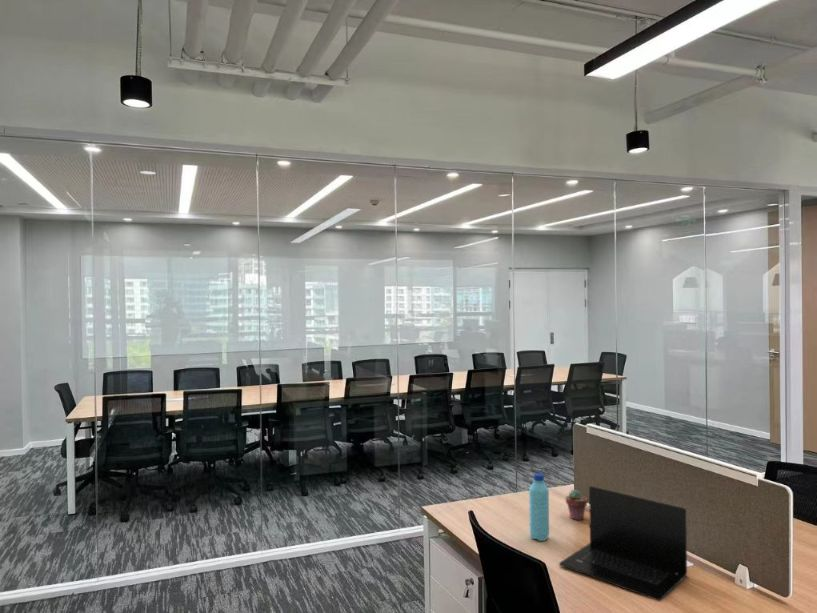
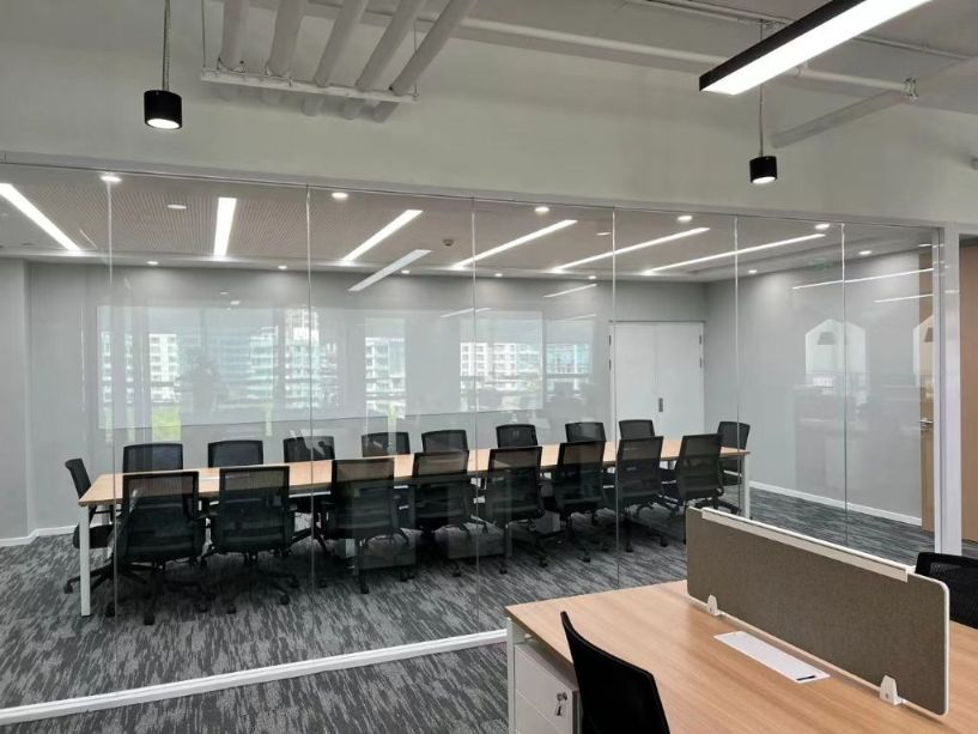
- laptop (621, 537)
- potted succulent (576, 503)
- water bottle (539, 506)
